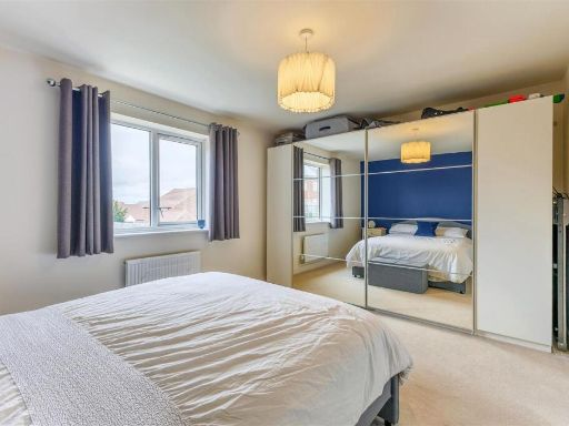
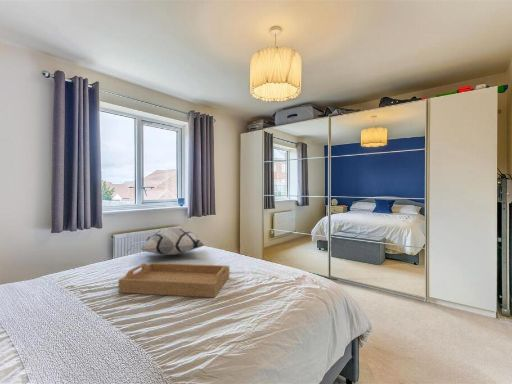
+ decorative pillow (173, 241)
+ serving tray (178, 276)
